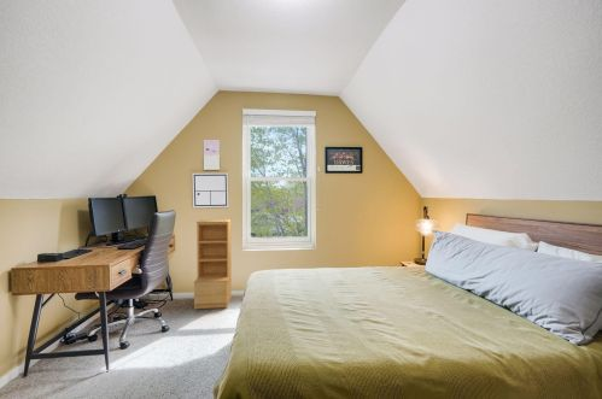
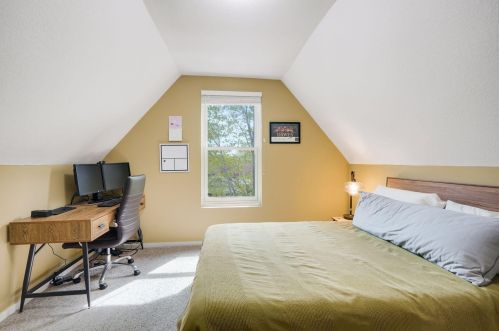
- bookshelf (214, 262)
